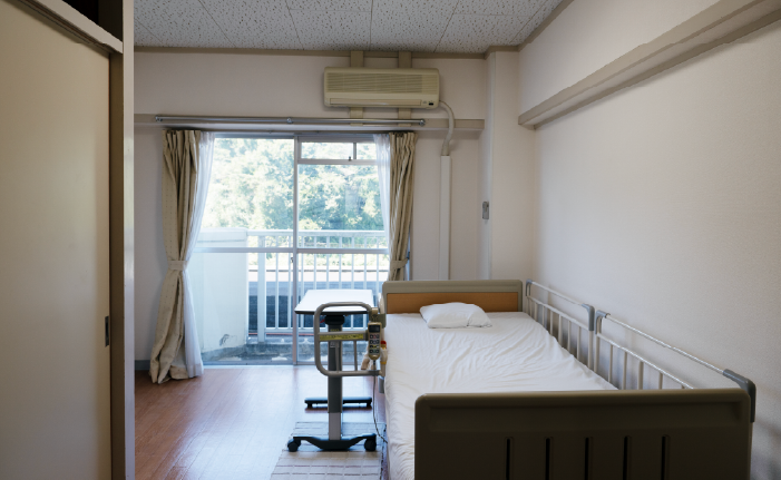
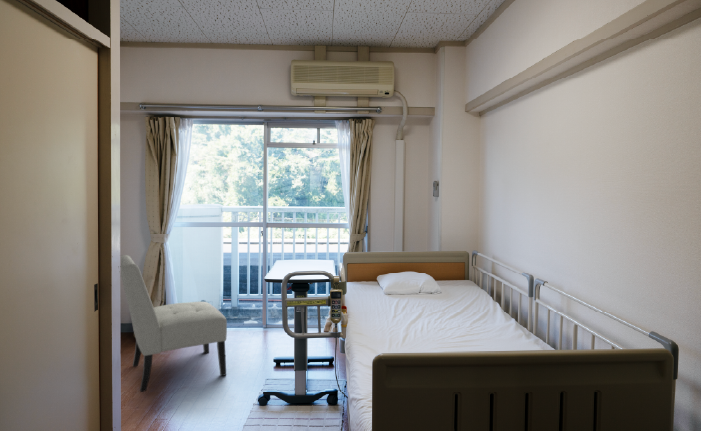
+ chair (171, 314)
